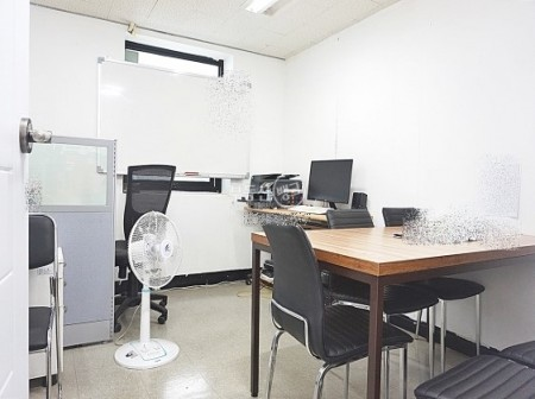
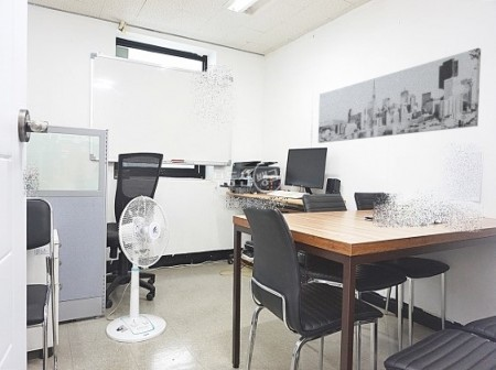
+ wall art (380, 106)
